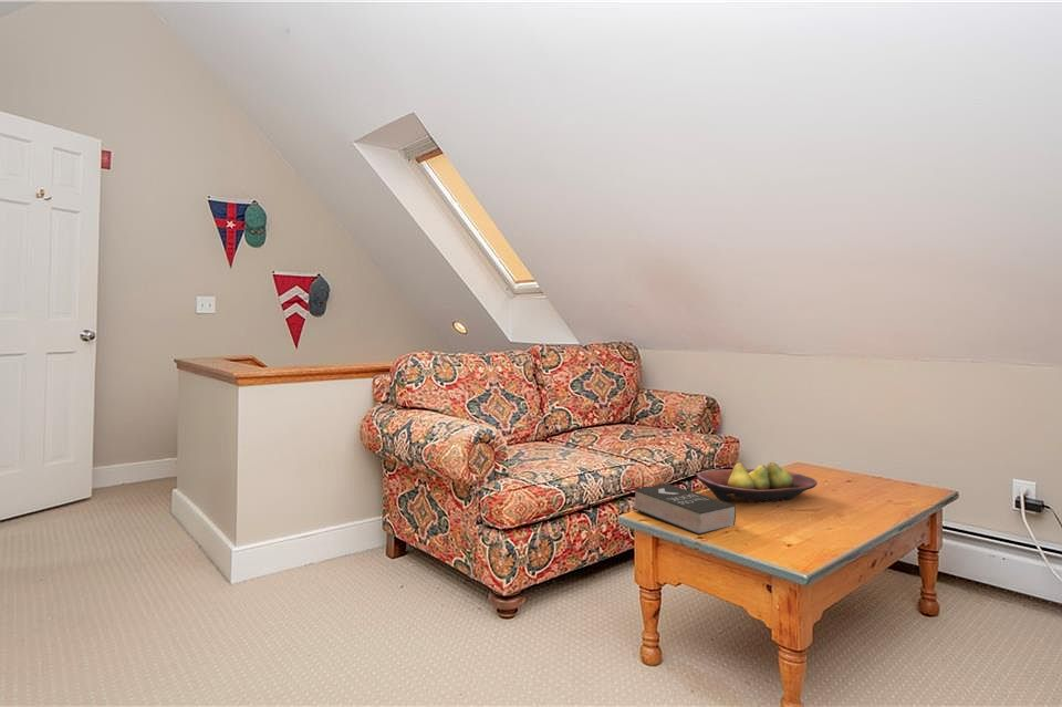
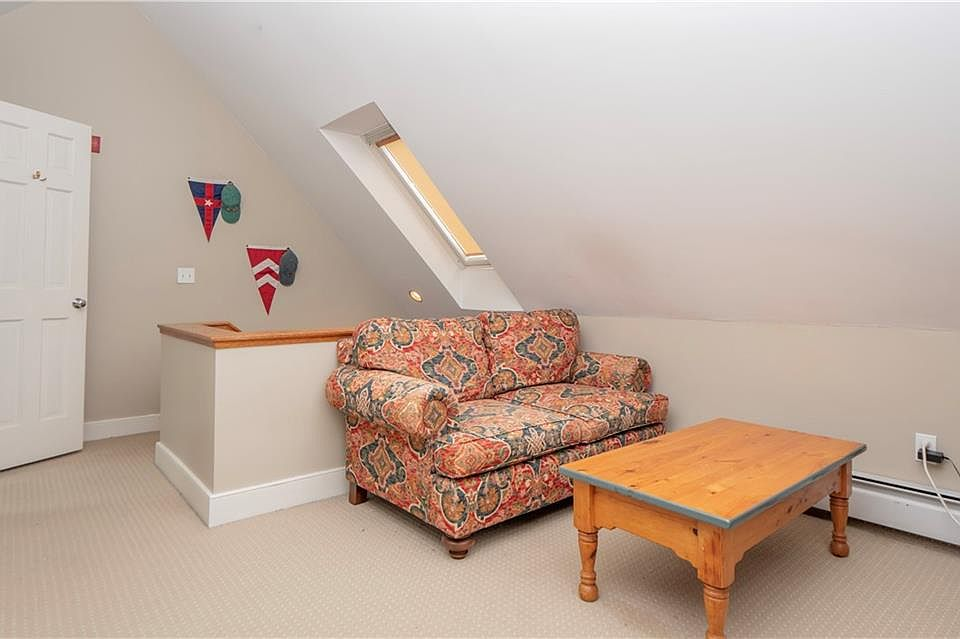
- book (683, 507)
- fruit bowl (756, 479)
